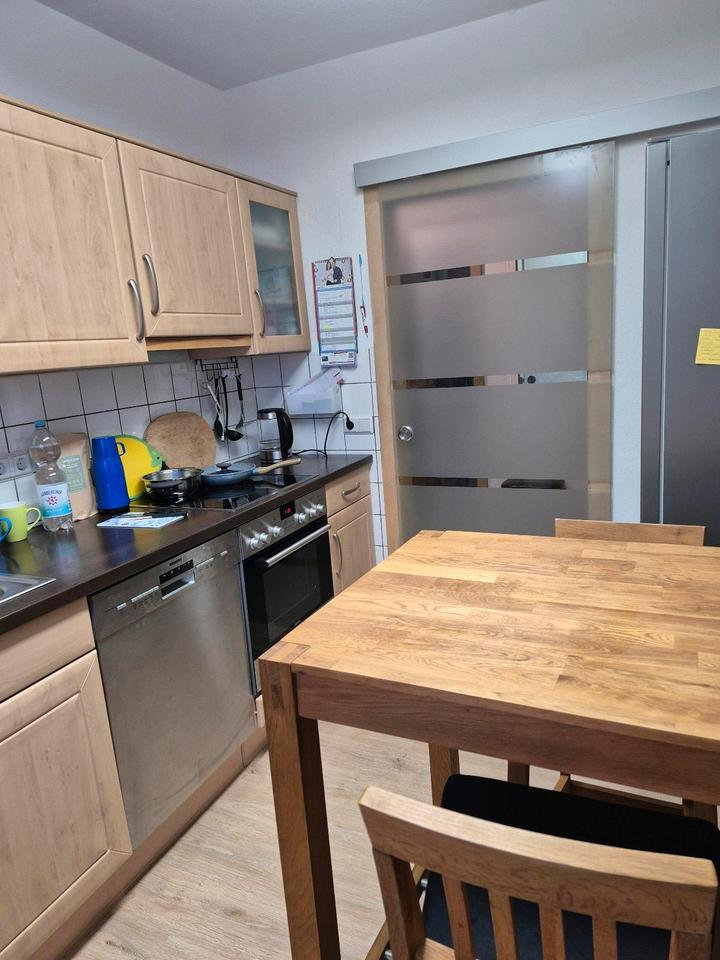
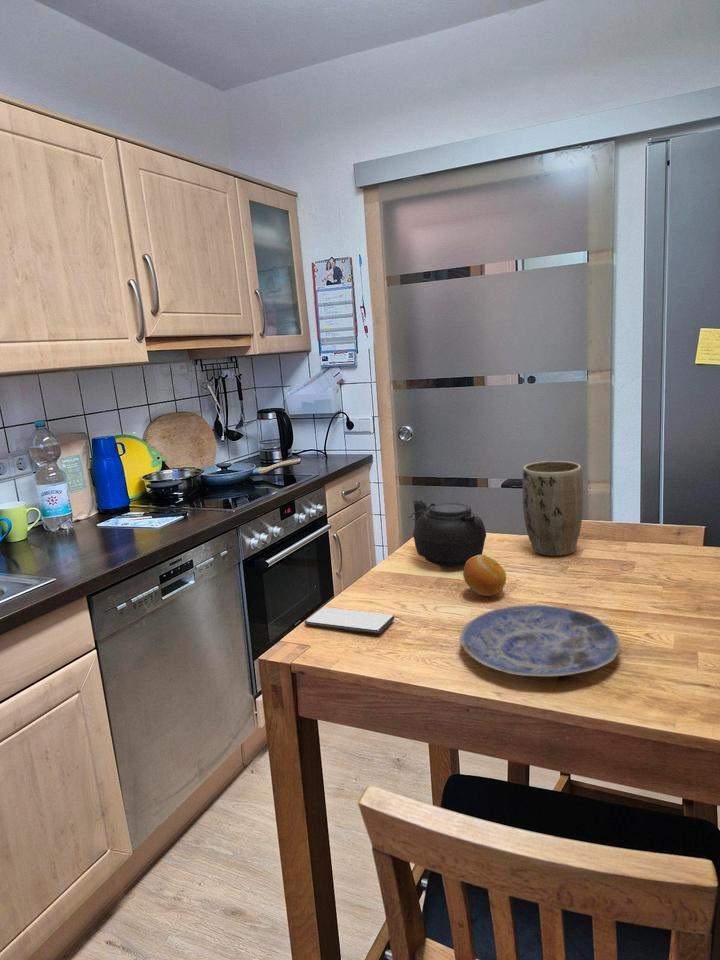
+ plant pot (552, 508)
+ teapot (444, 532)
+ plate (537, 642)
+ smartphone (349, 620)
+ fruit (484, 575)
